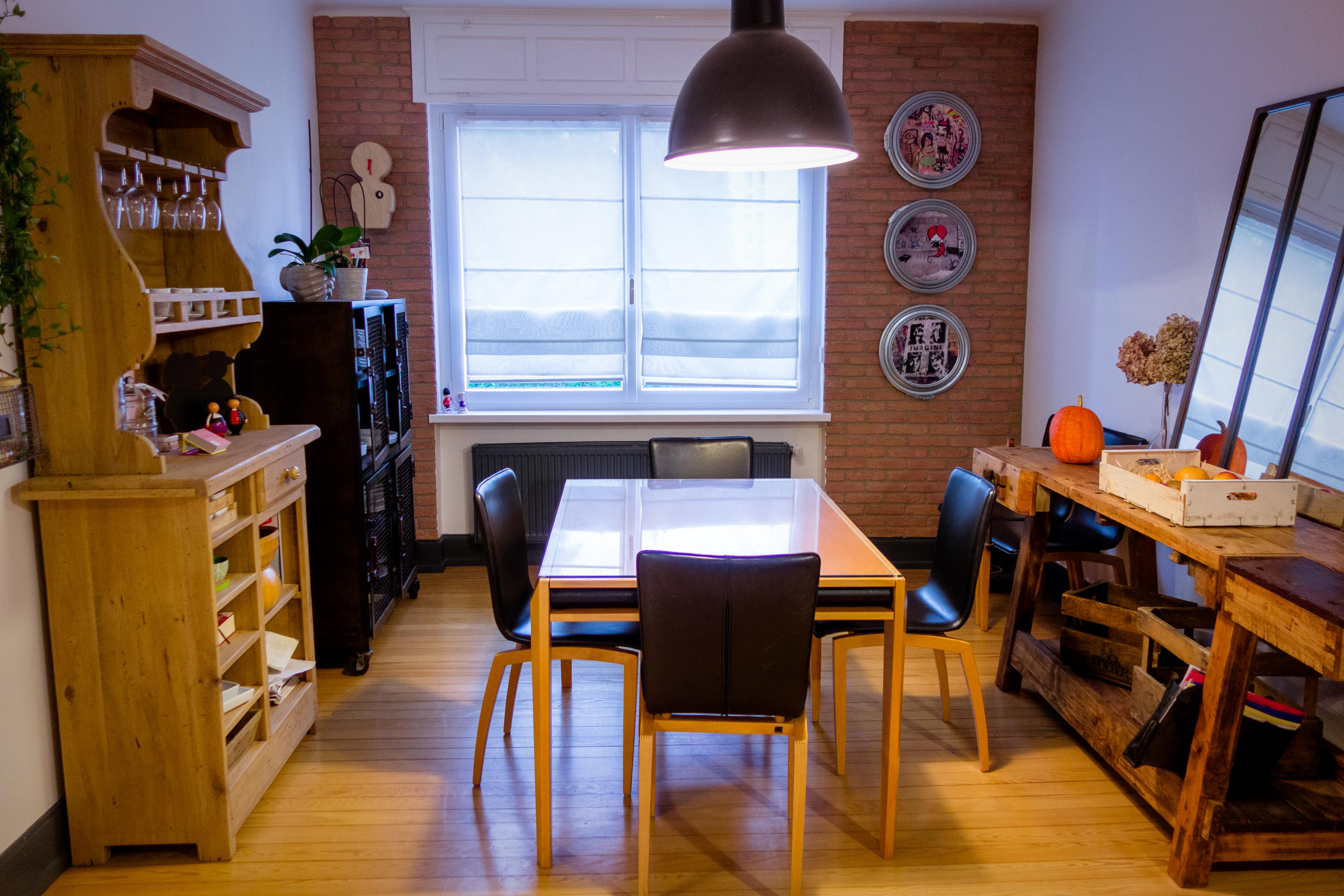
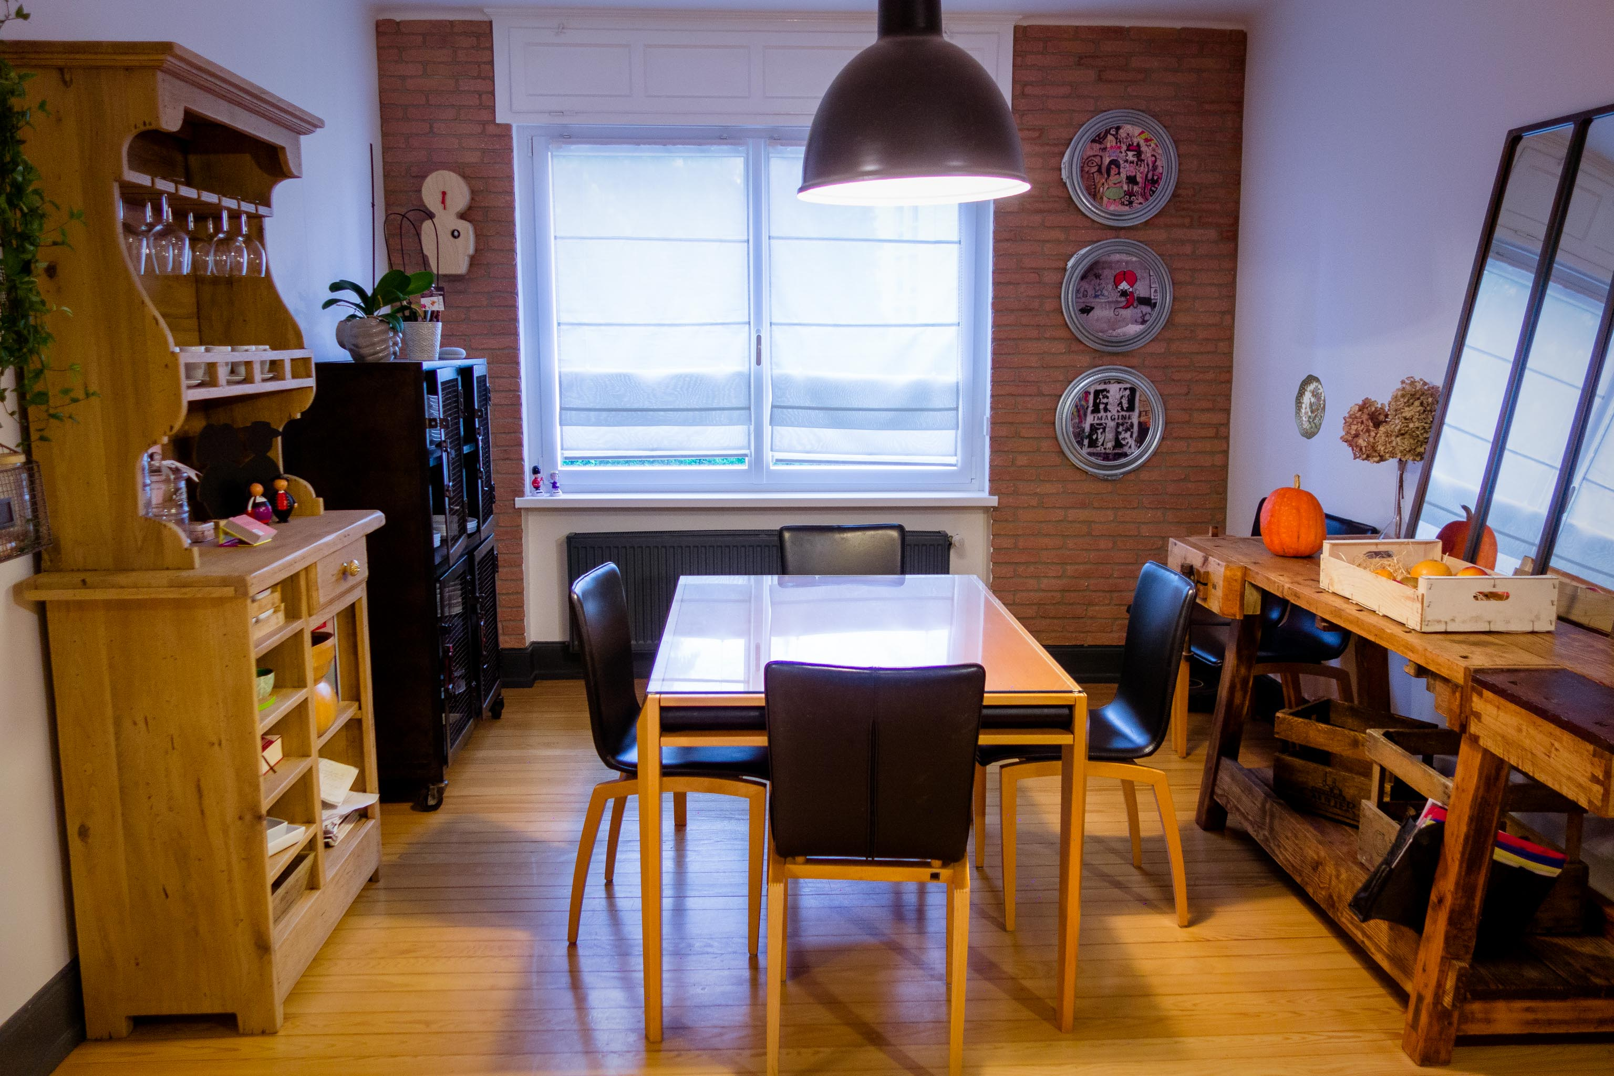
+ decorative plate (1311, 407)
